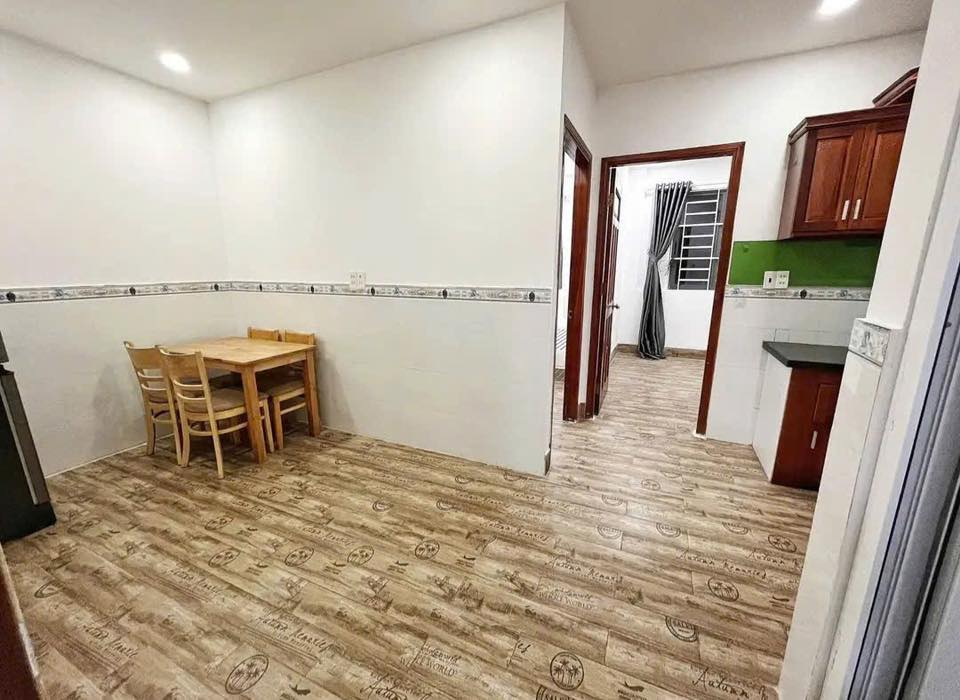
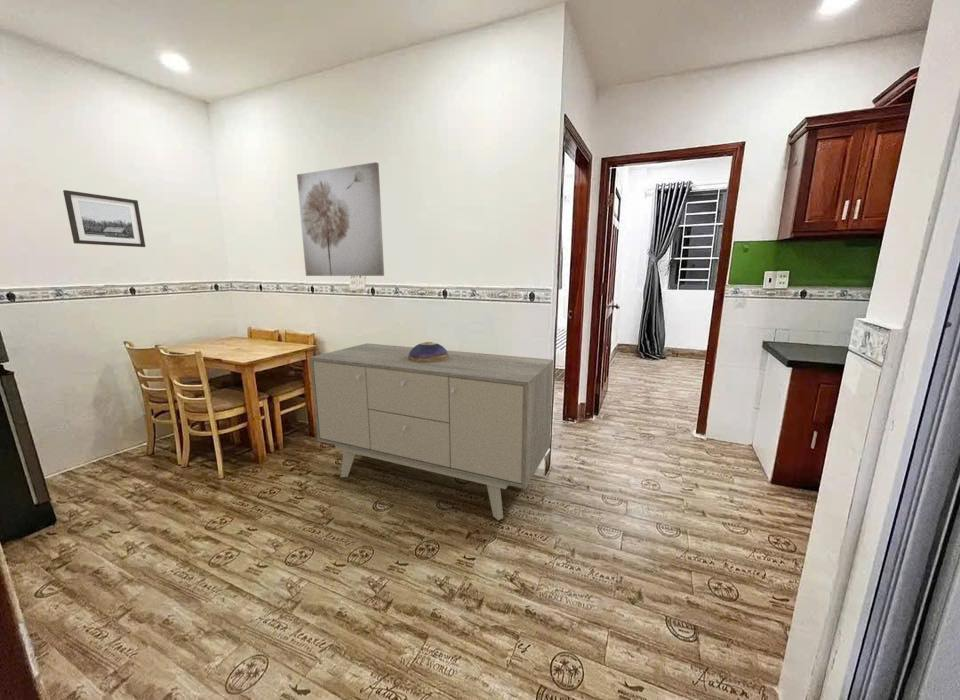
+ wall art (339, 223)
+ wall art (107, 220)
+ sideboard (429, 420)
+ decorative bowl (428, 350)
